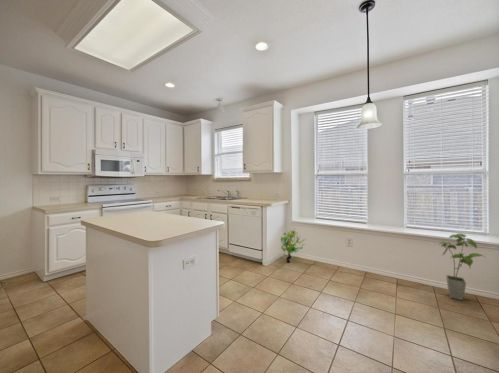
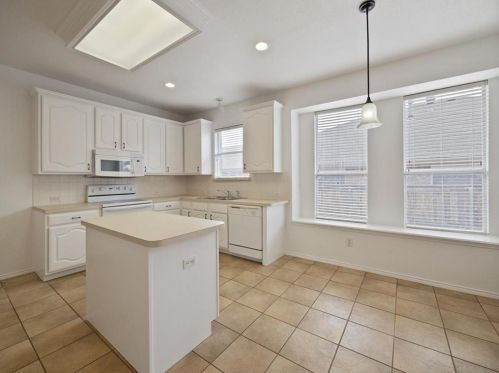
- decorative plant (293, 246)
- house plant (461, 266)
